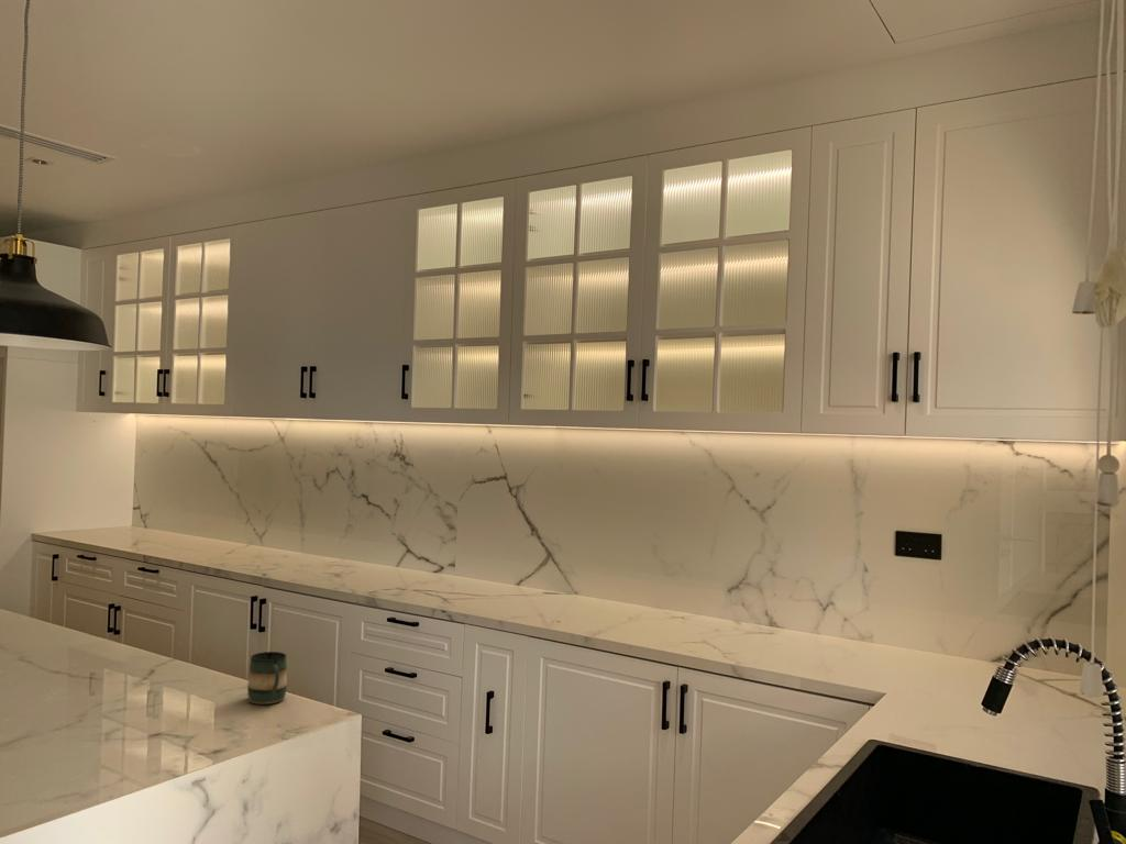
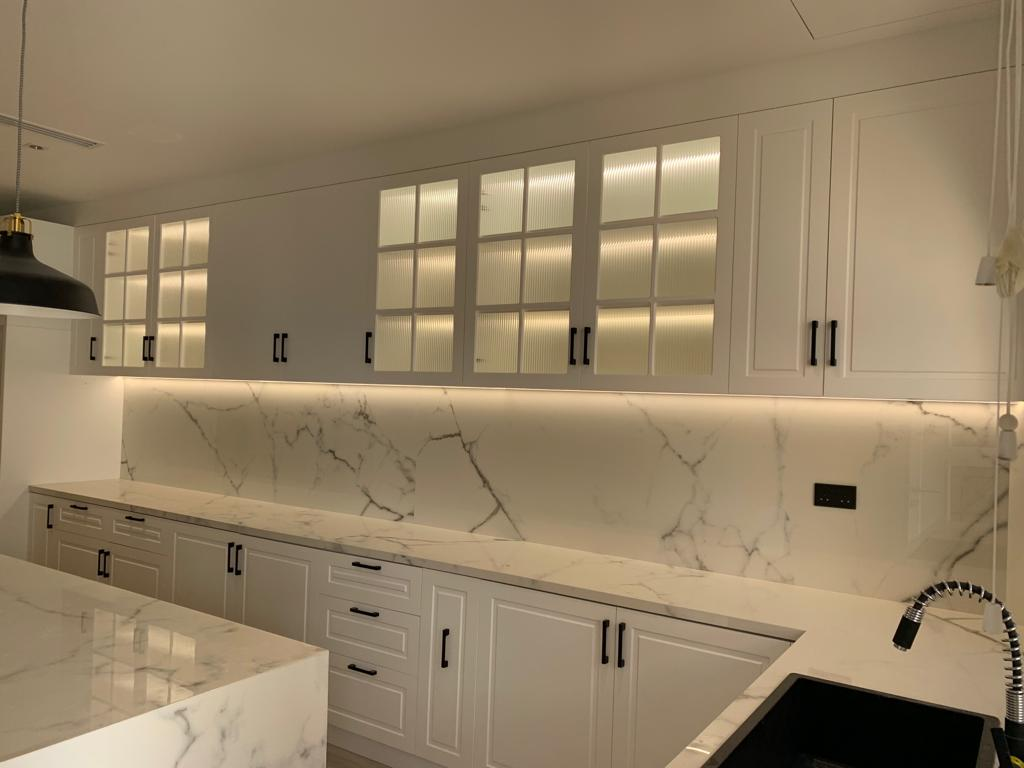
- mug (269, 679)
